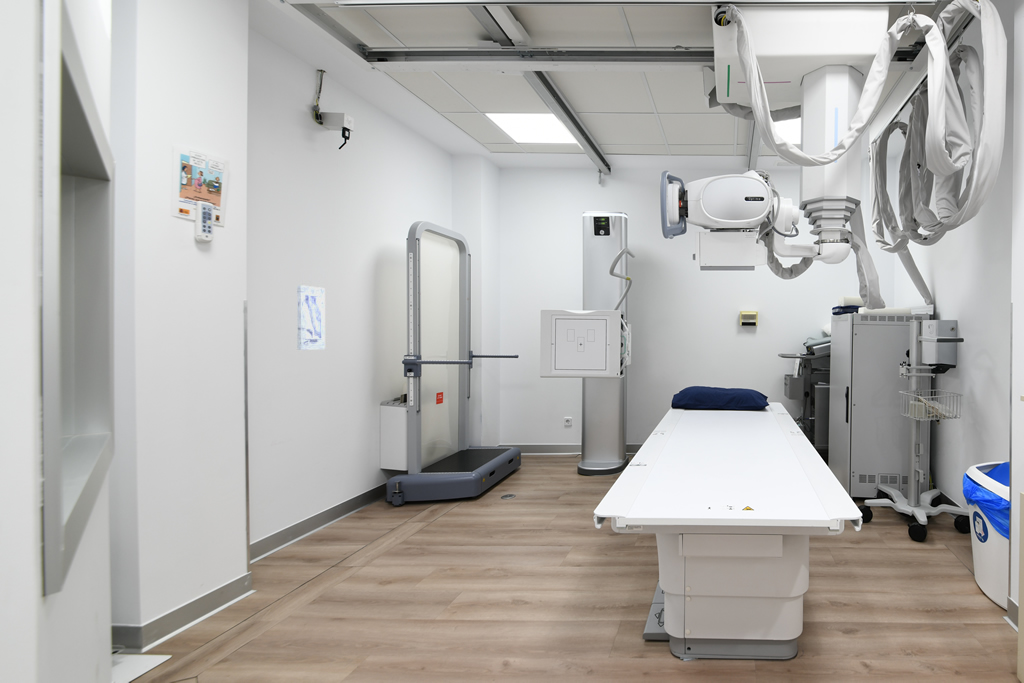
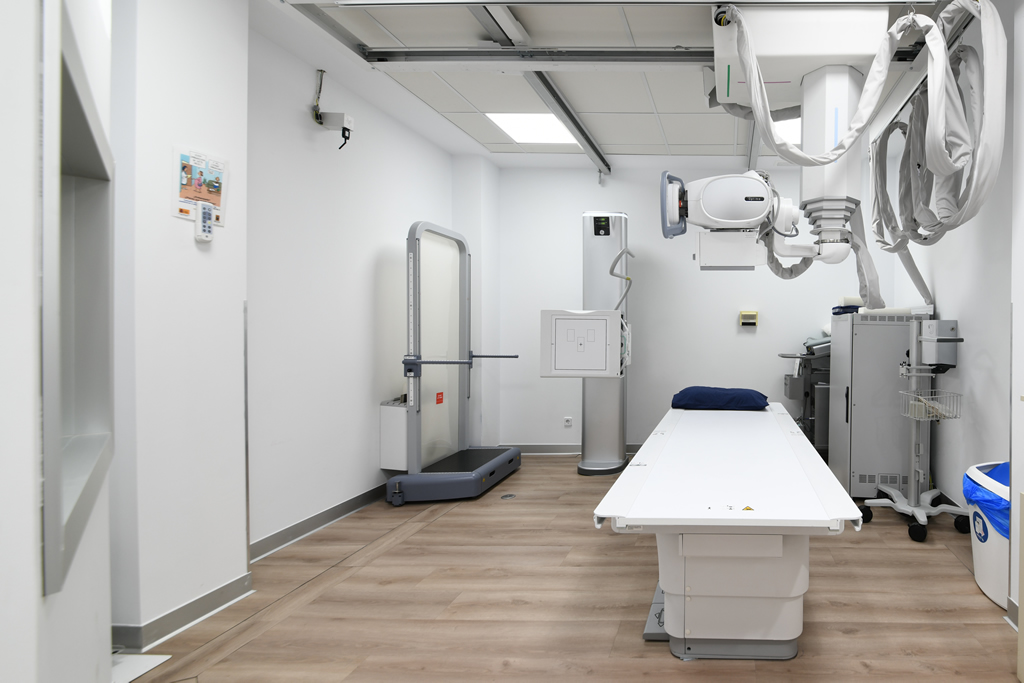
- wall art (311, 318)
